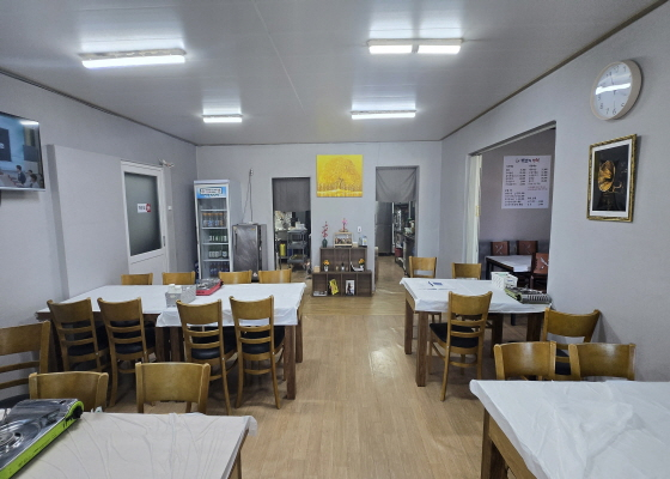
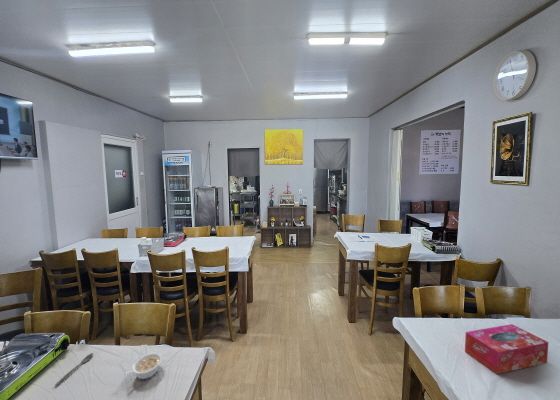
+ legume (147, 366)
+ tissue box (505, 346)
+ spoon (75, 368)
